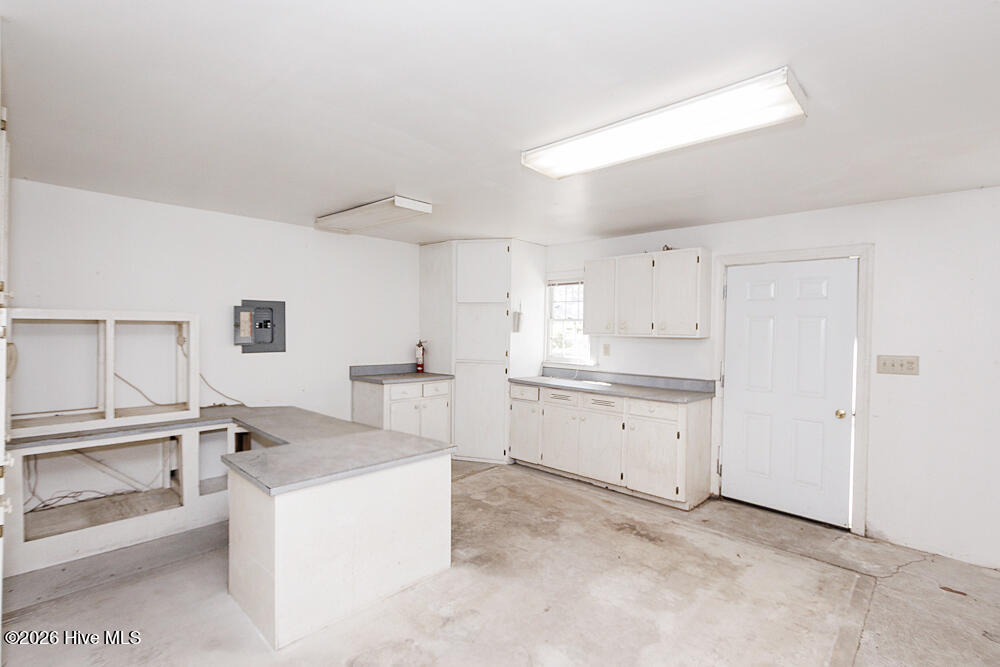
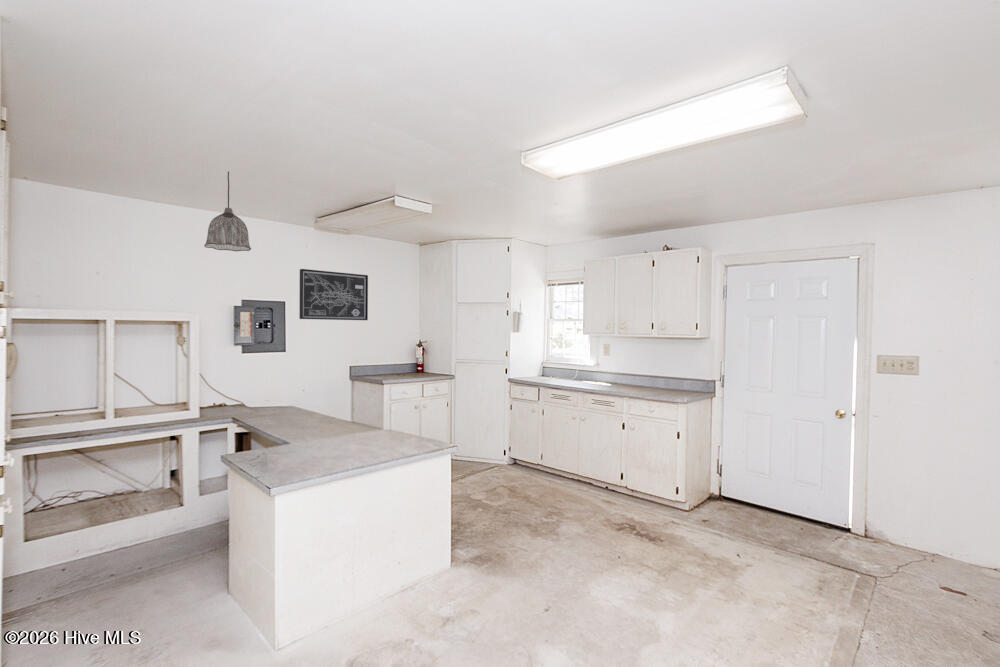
+ wall art (335, 296)
+ pendant lamp (228, 209)
